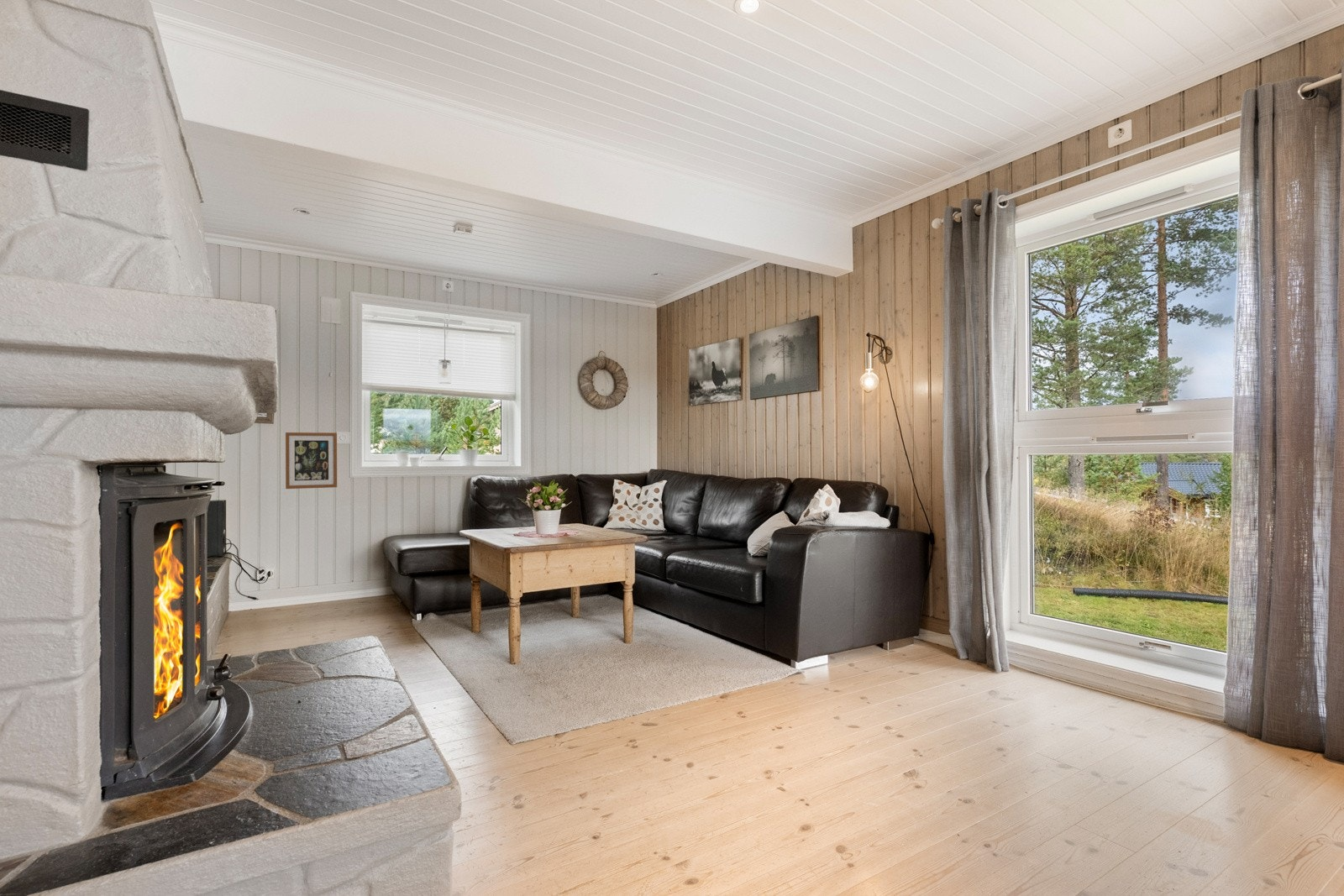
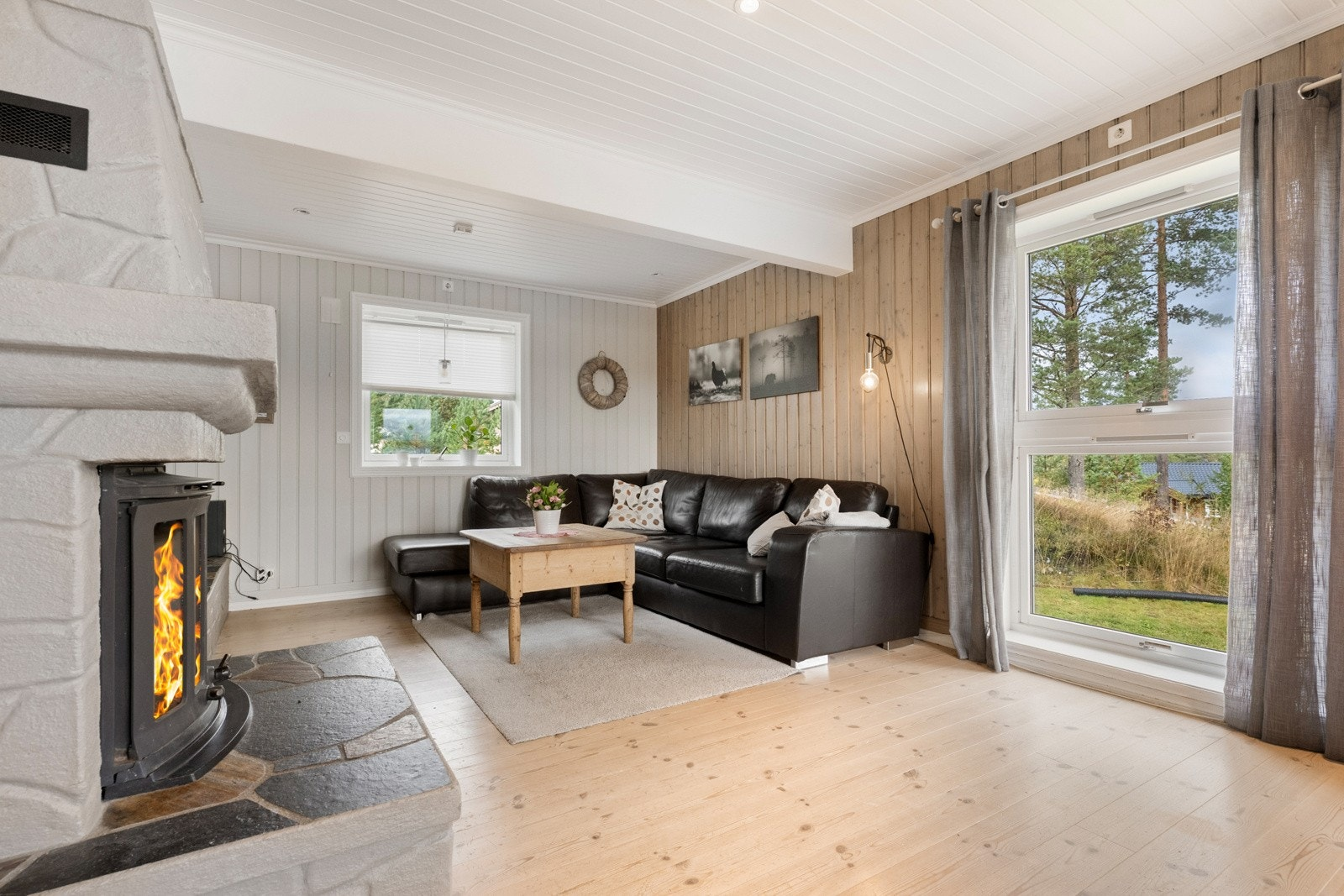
- wall art (312, 460)
